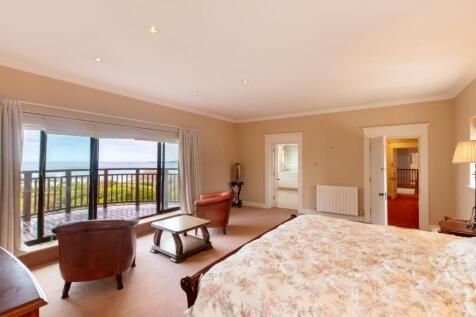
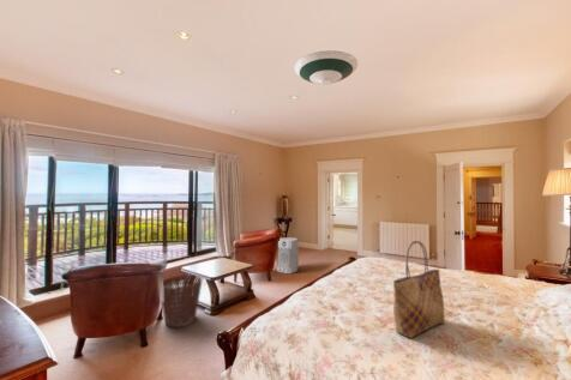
+ air purifier (288, 254)
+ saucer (325, 74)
+ tote bag (420, 283)
+ basket (180, 300)
